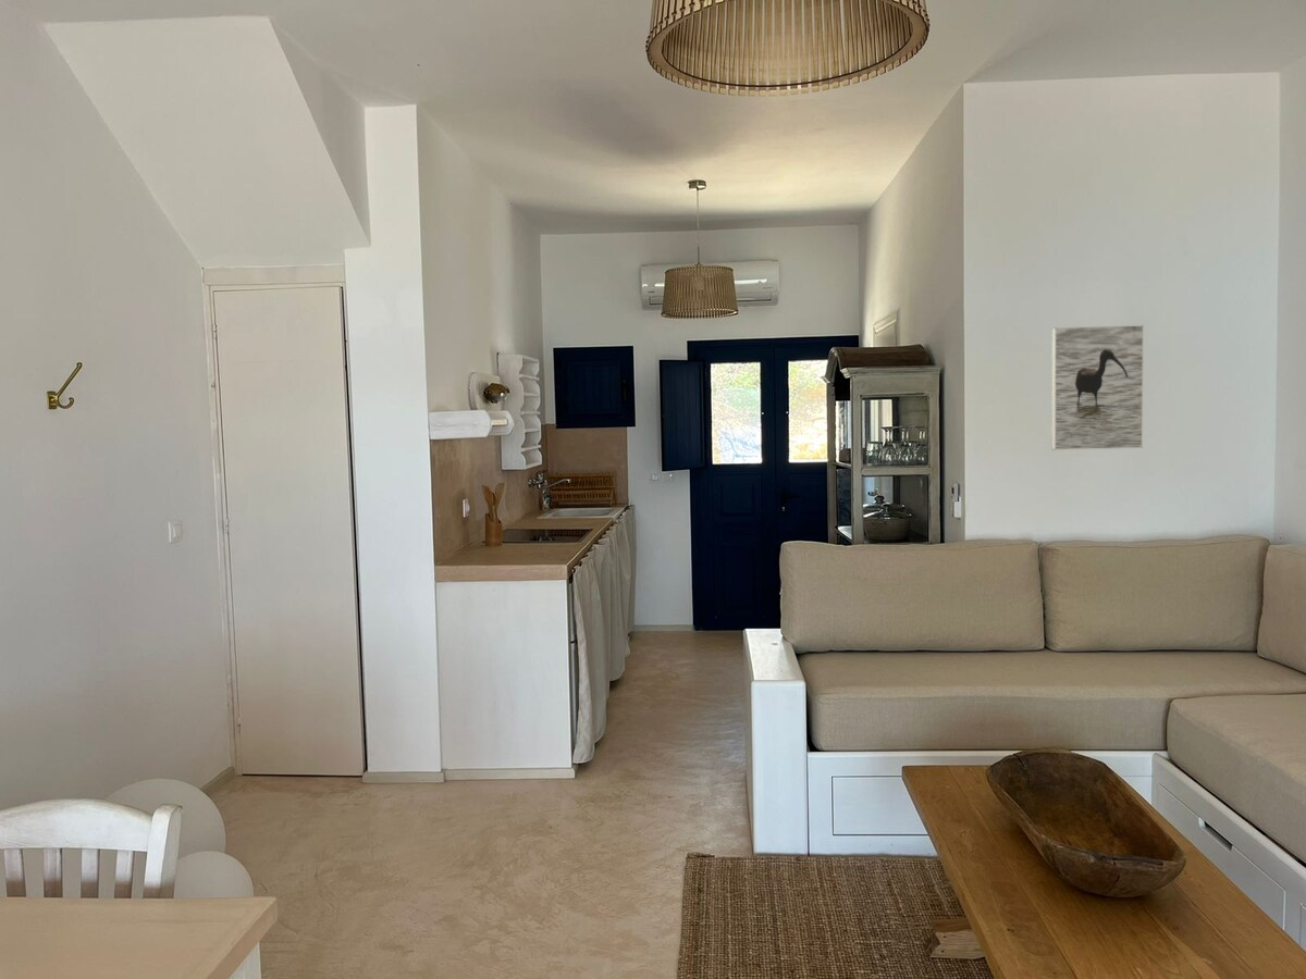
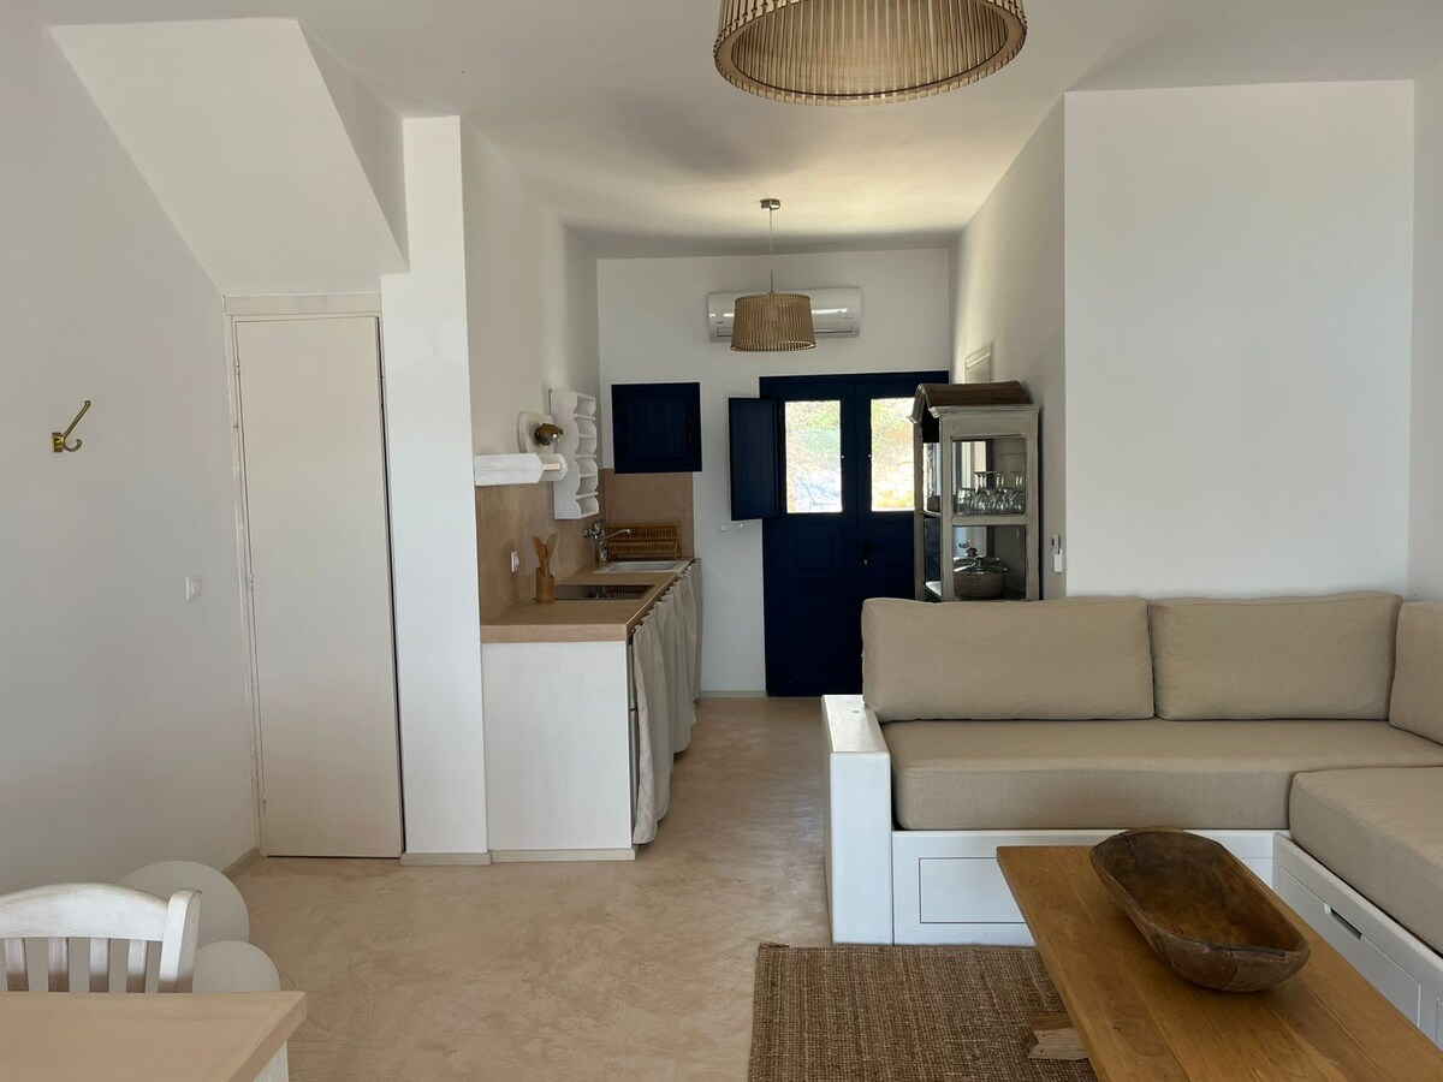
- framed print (1097, 387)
